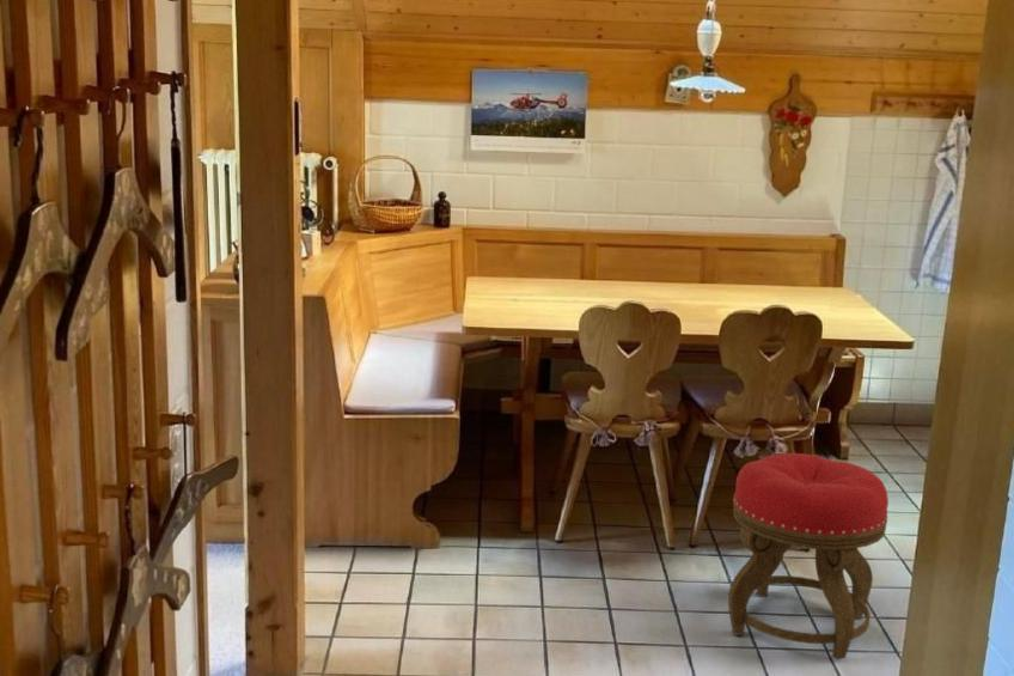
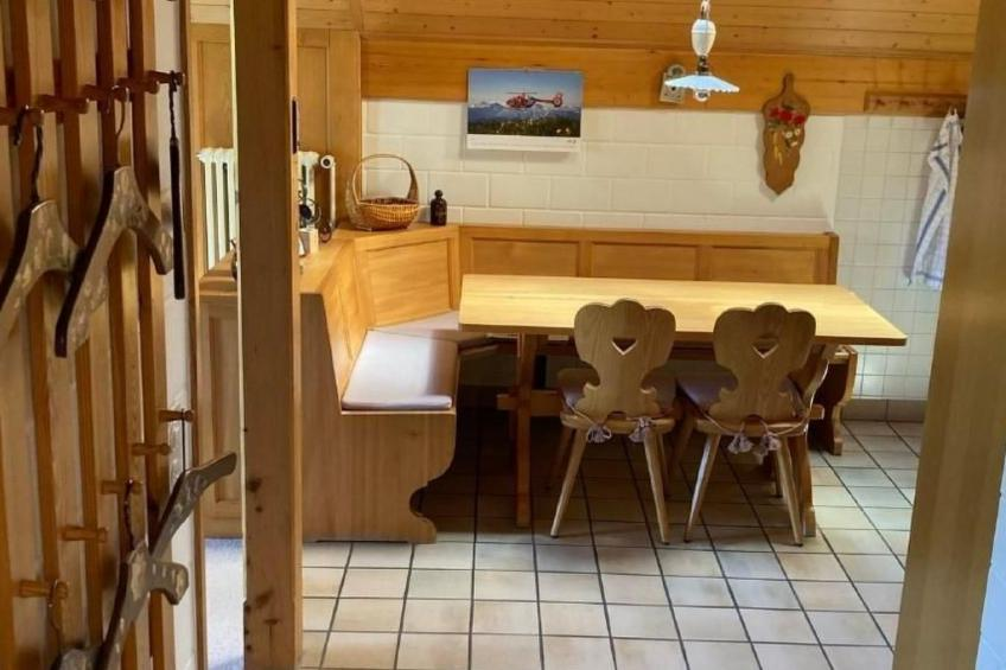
- stool (805, 547)
